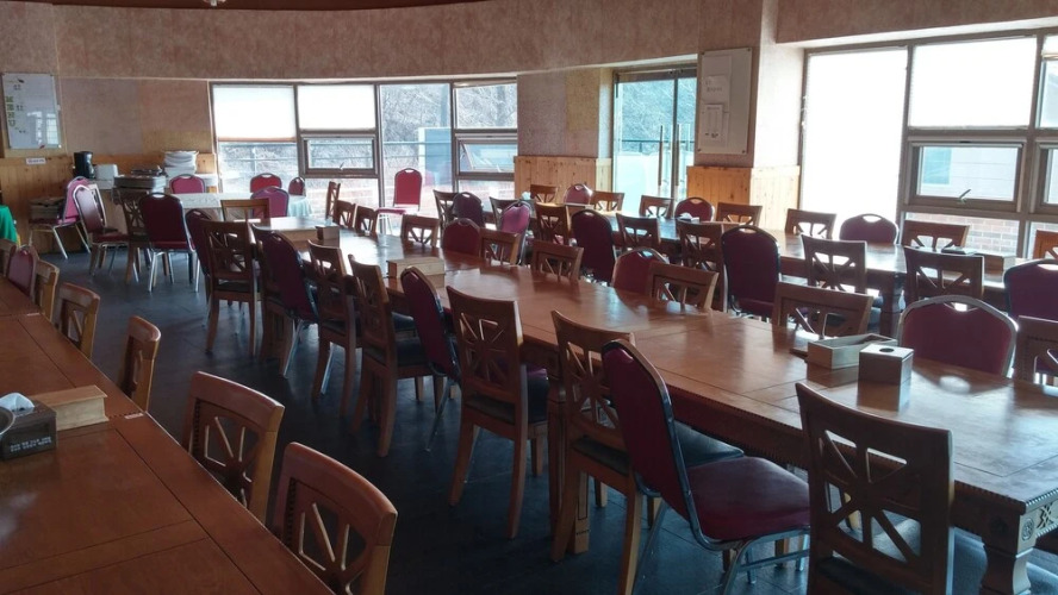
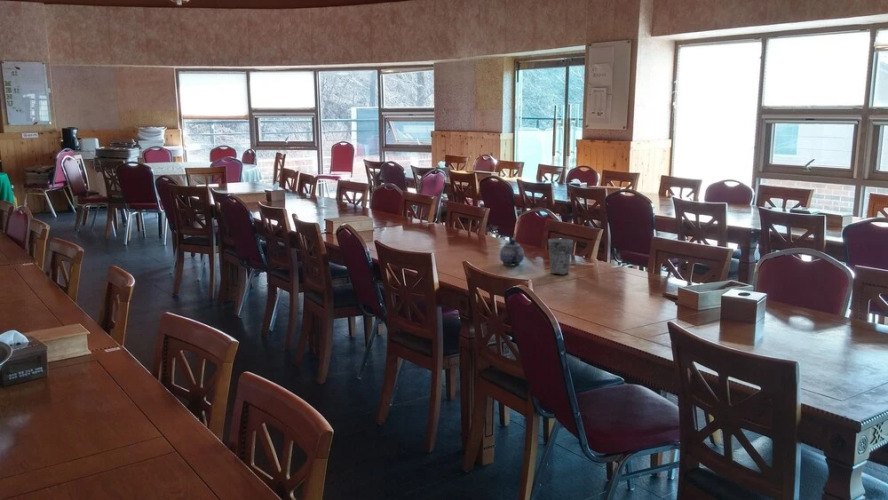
+ cup (560, 256)
+ teapot (511, 251)
